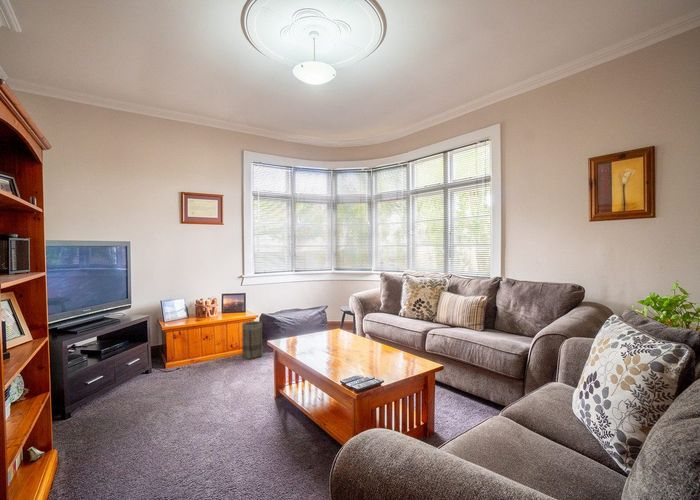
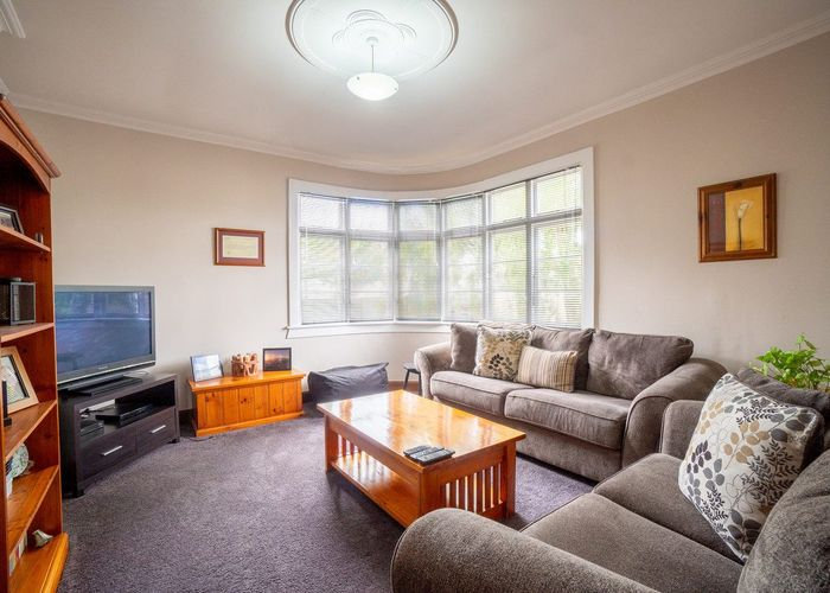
- basket (252, 339)
